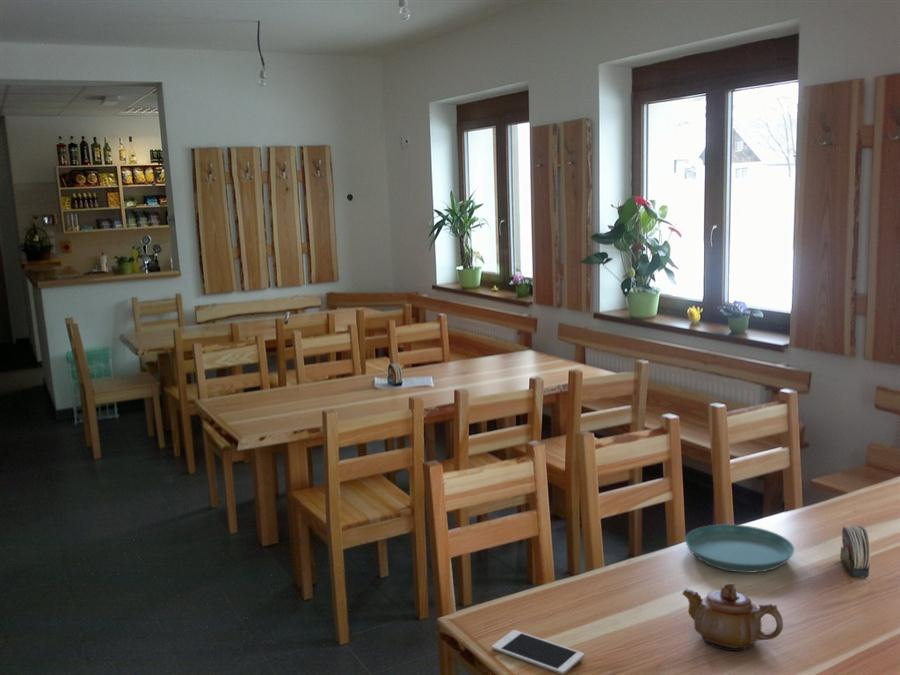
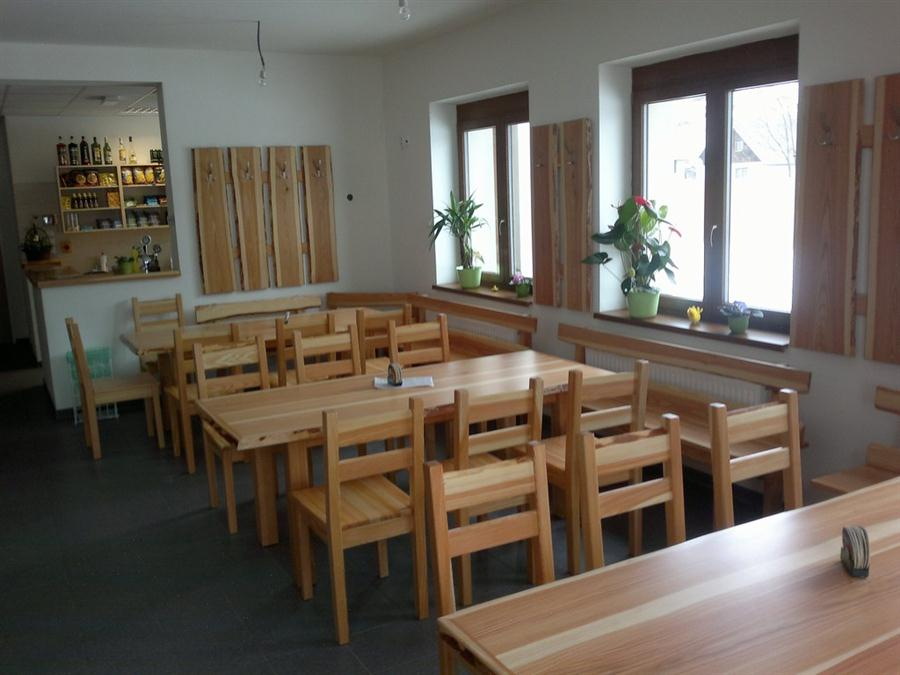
- cell phone (537, 651)
- saucer (738, 549)
- teapot (729, 612)
